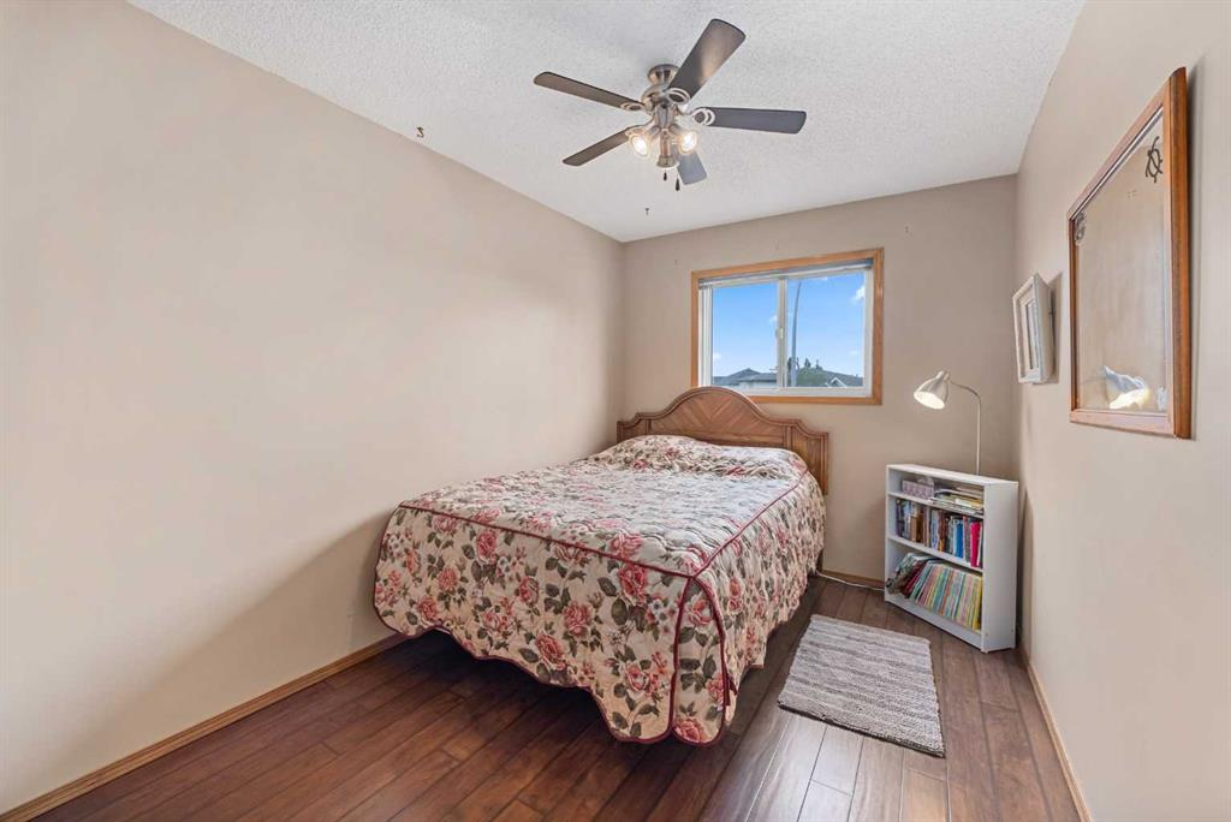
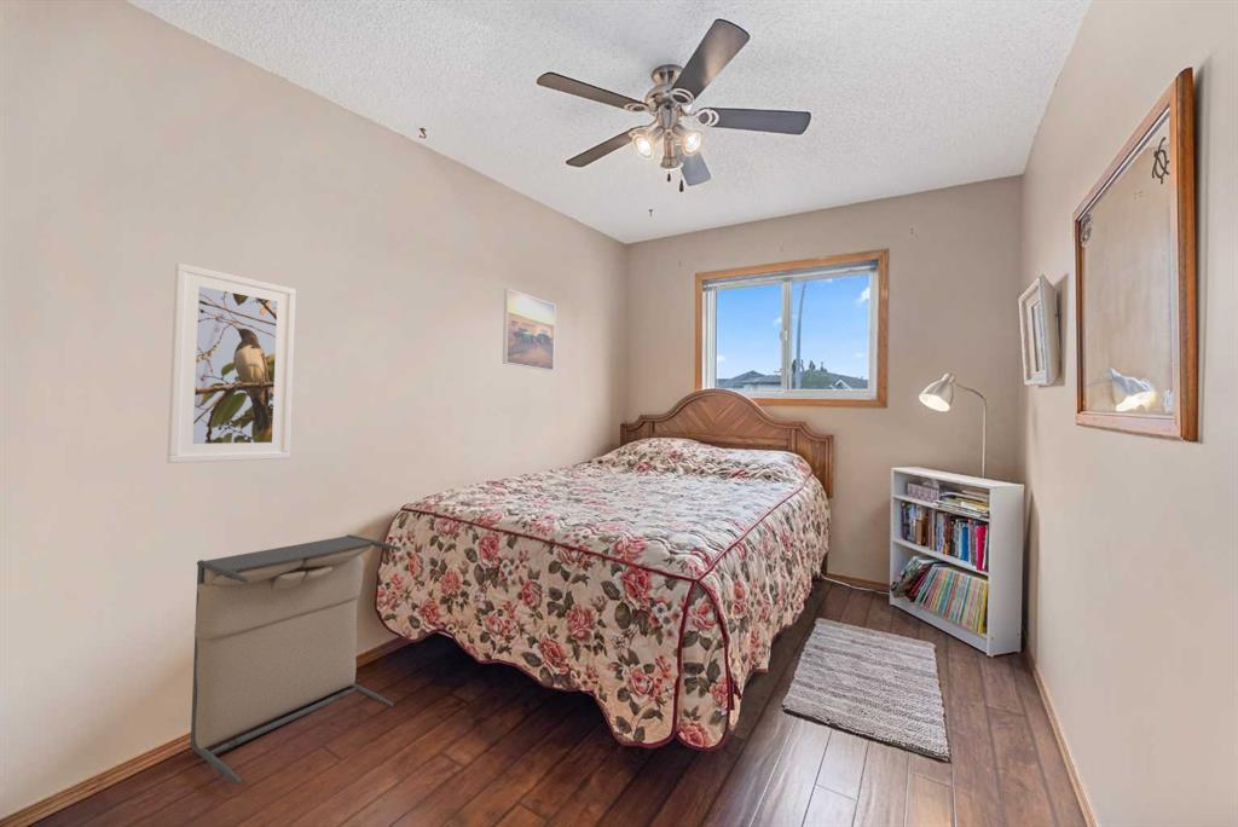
+ laundry hamper (302, 638)
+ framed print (530, 331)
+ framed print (236, 368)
